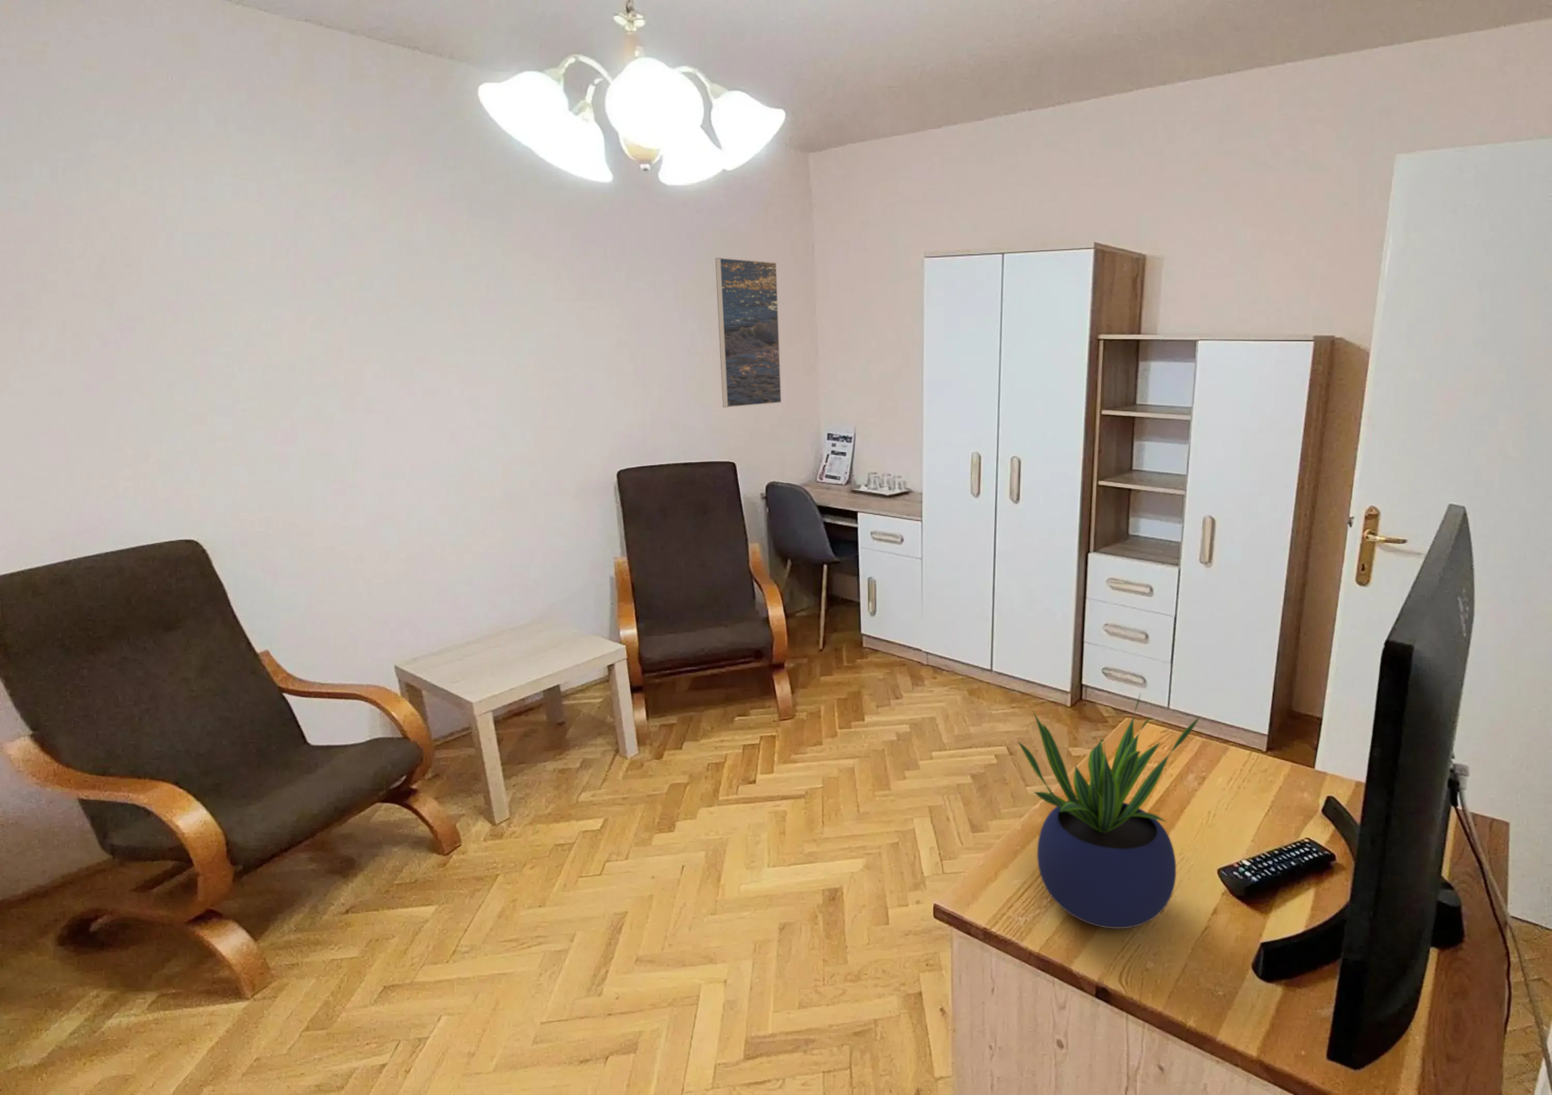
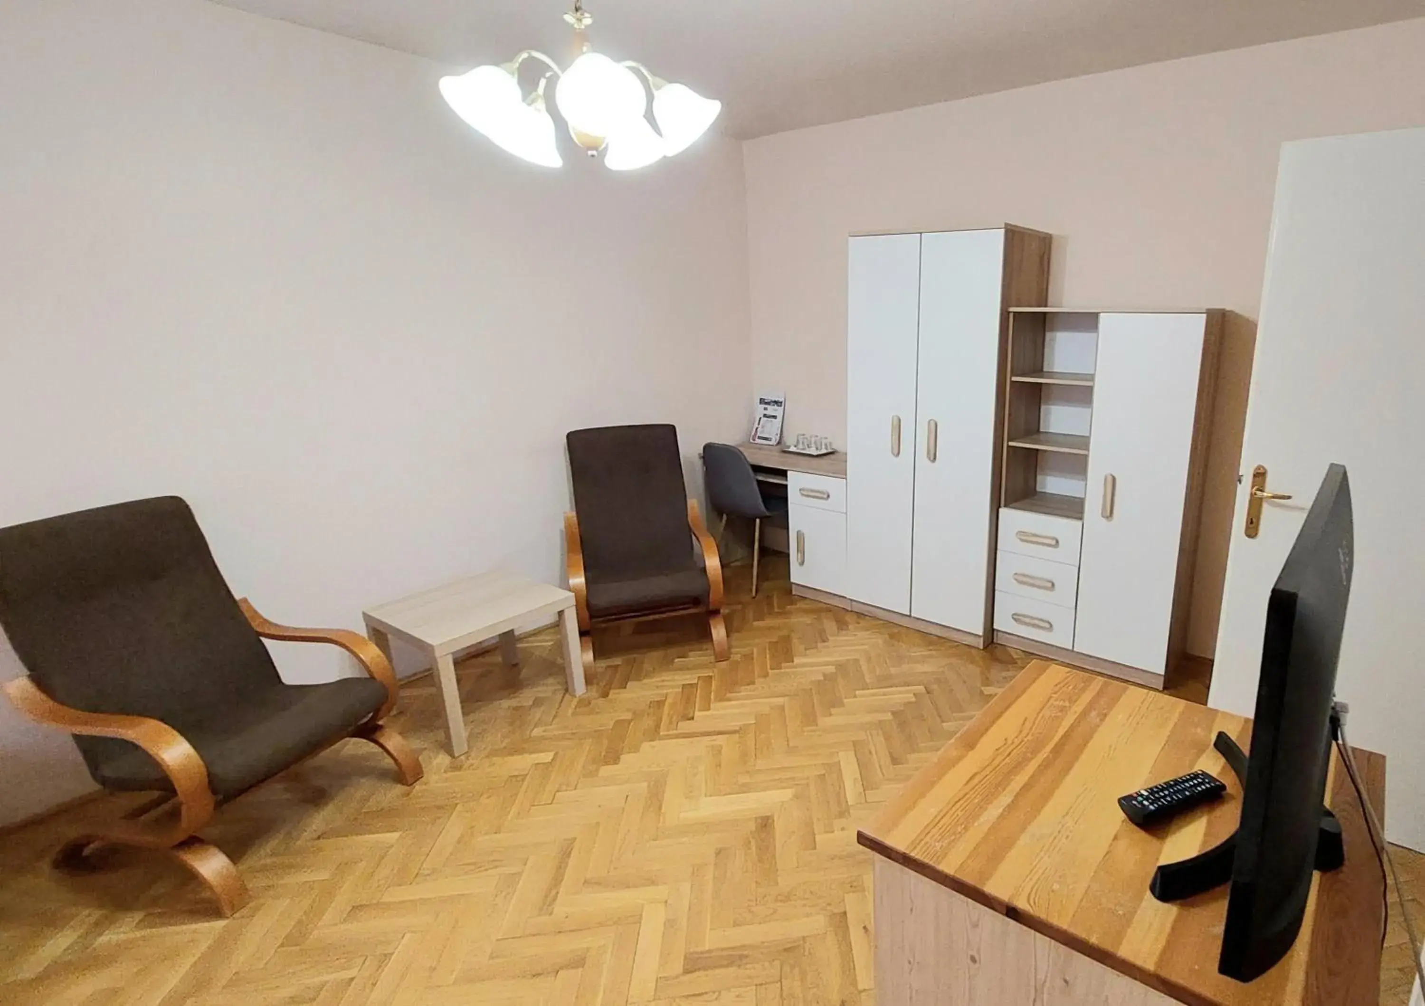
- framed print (749, 334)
- potted plant (1093, 809)
